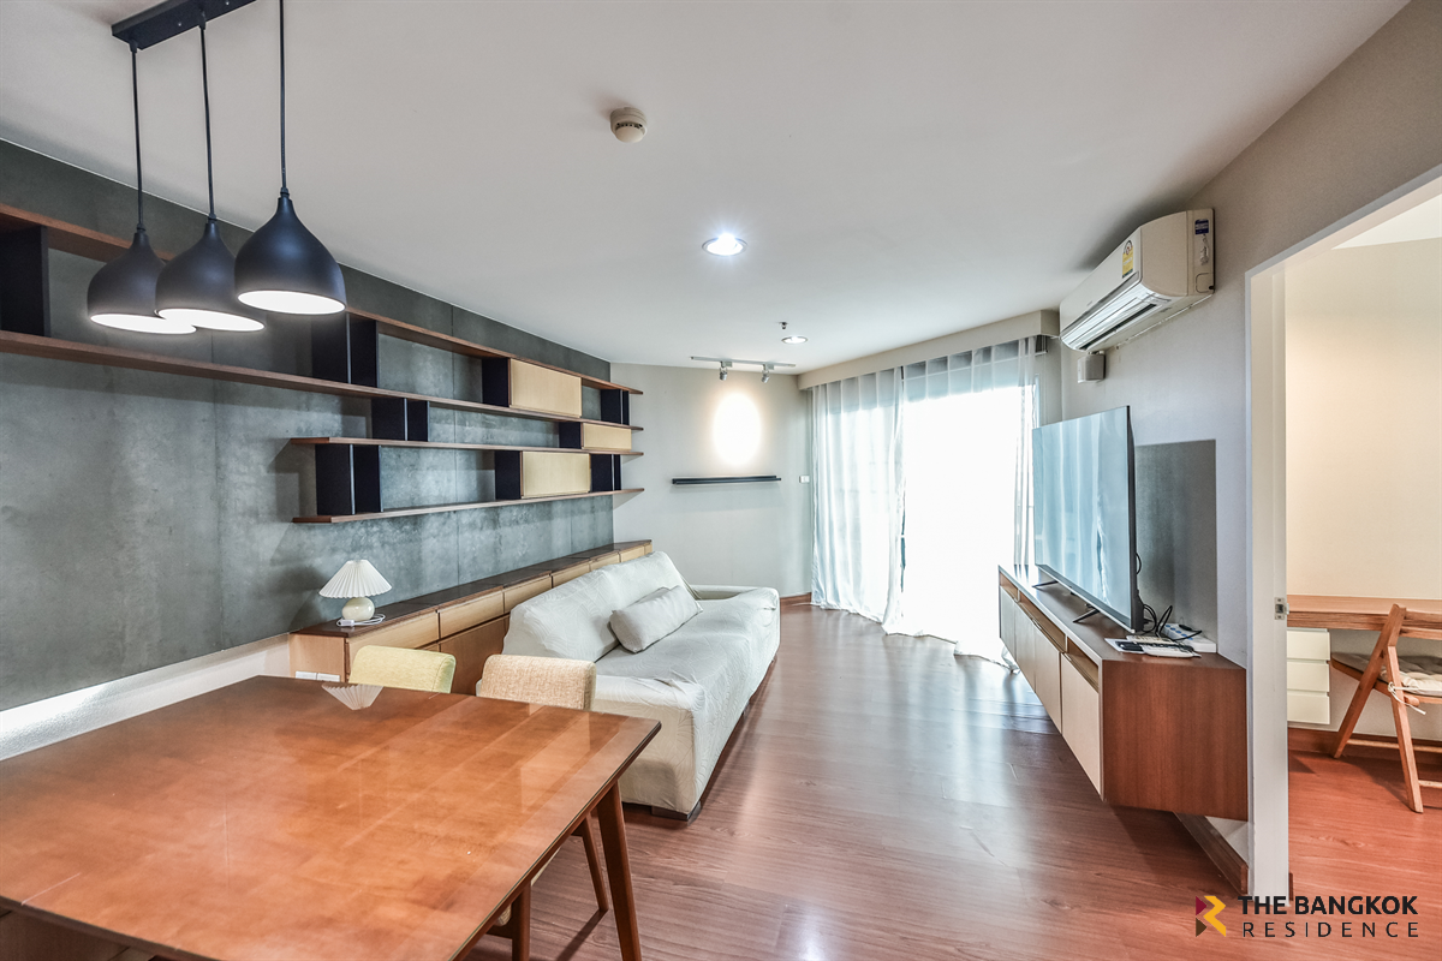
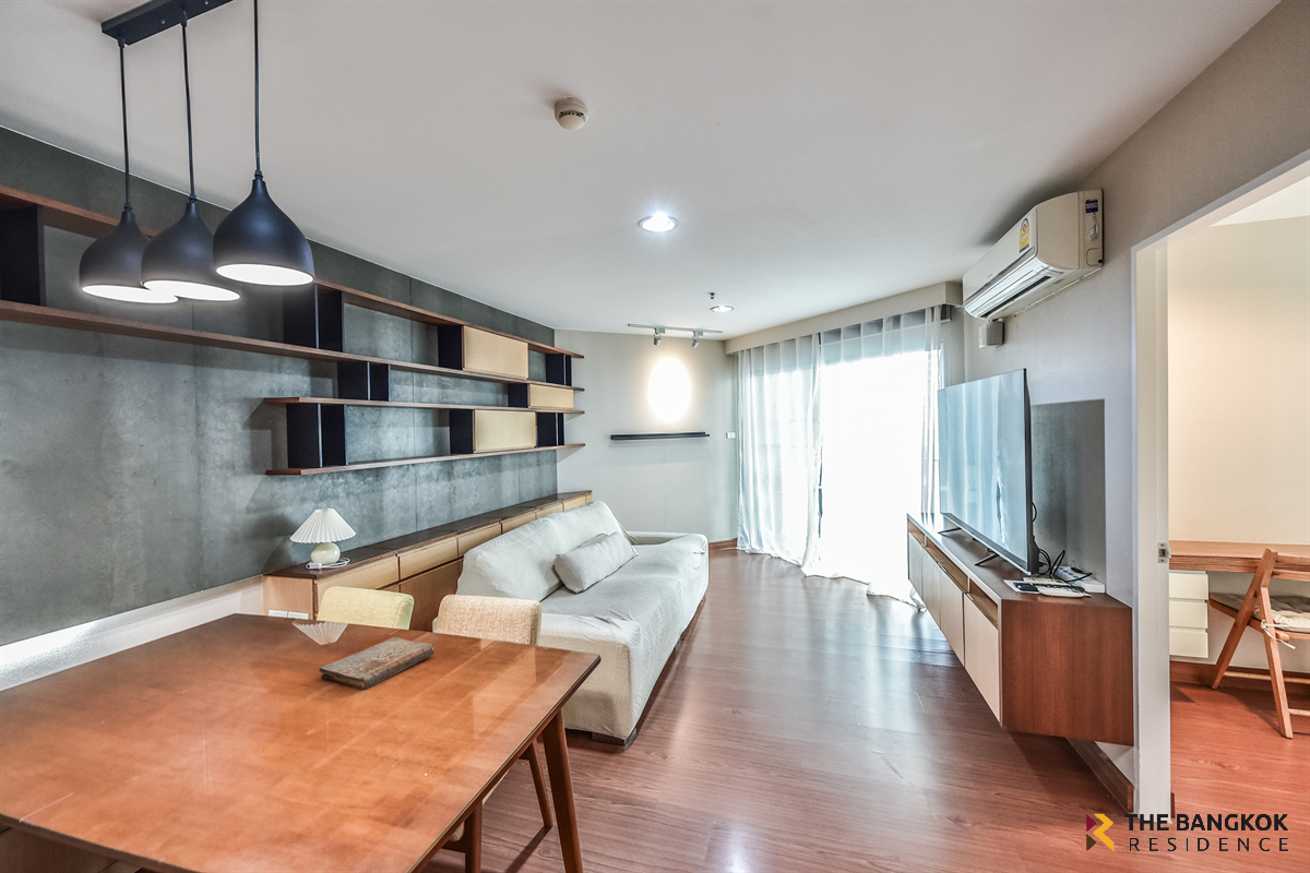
+ book (379, 660)
